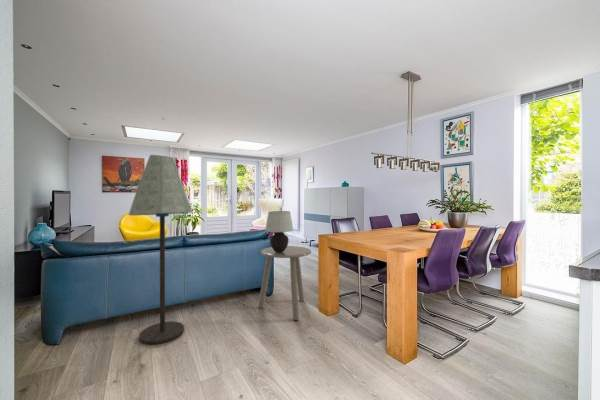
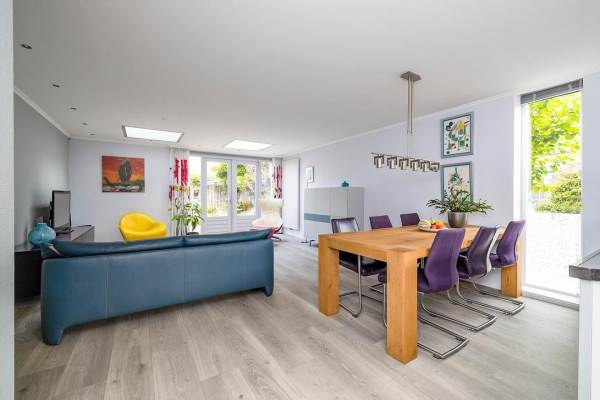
- table lamp (279, 231)
- side table (291, 279)
- floor lamp (162, 244)
